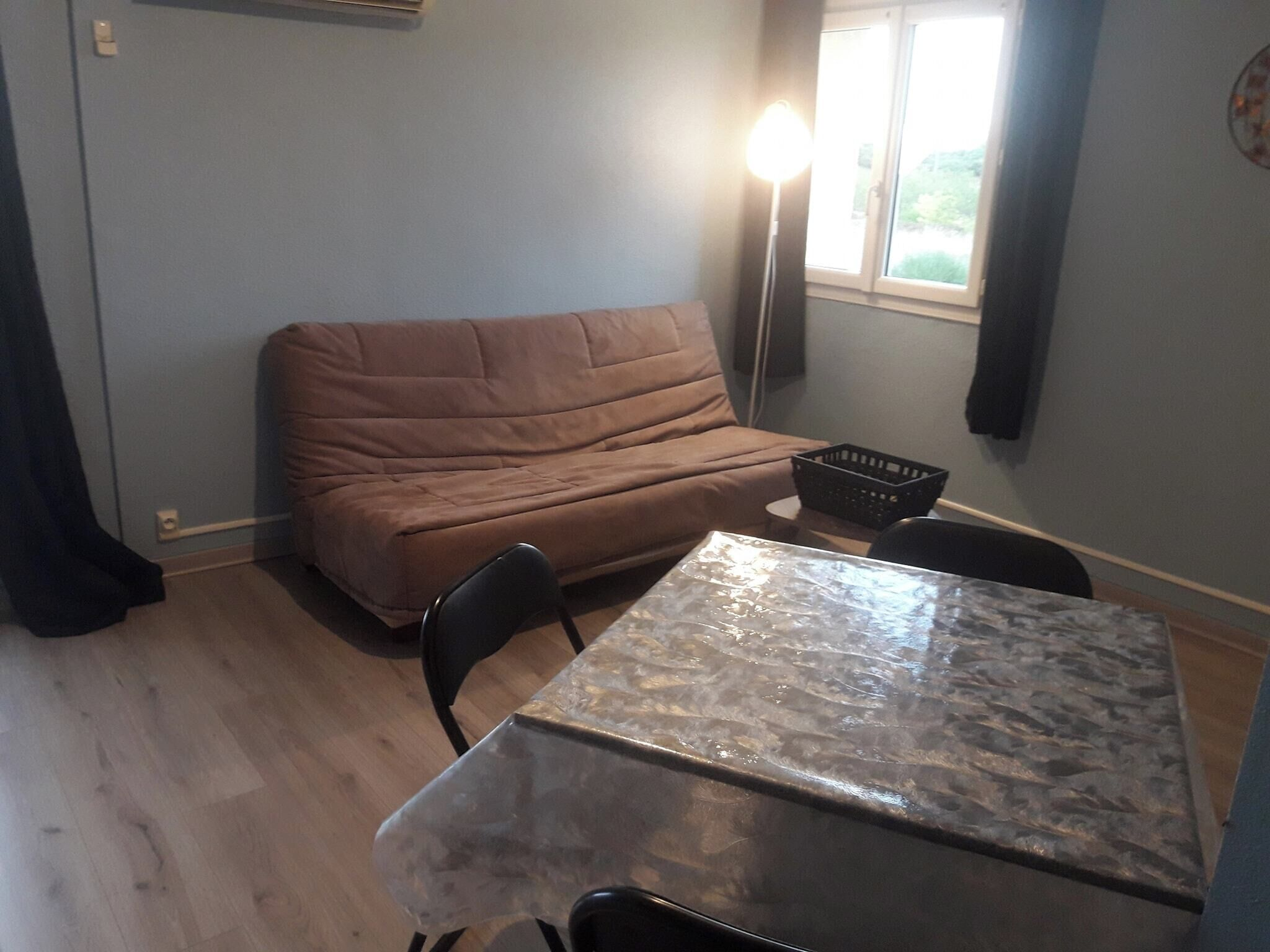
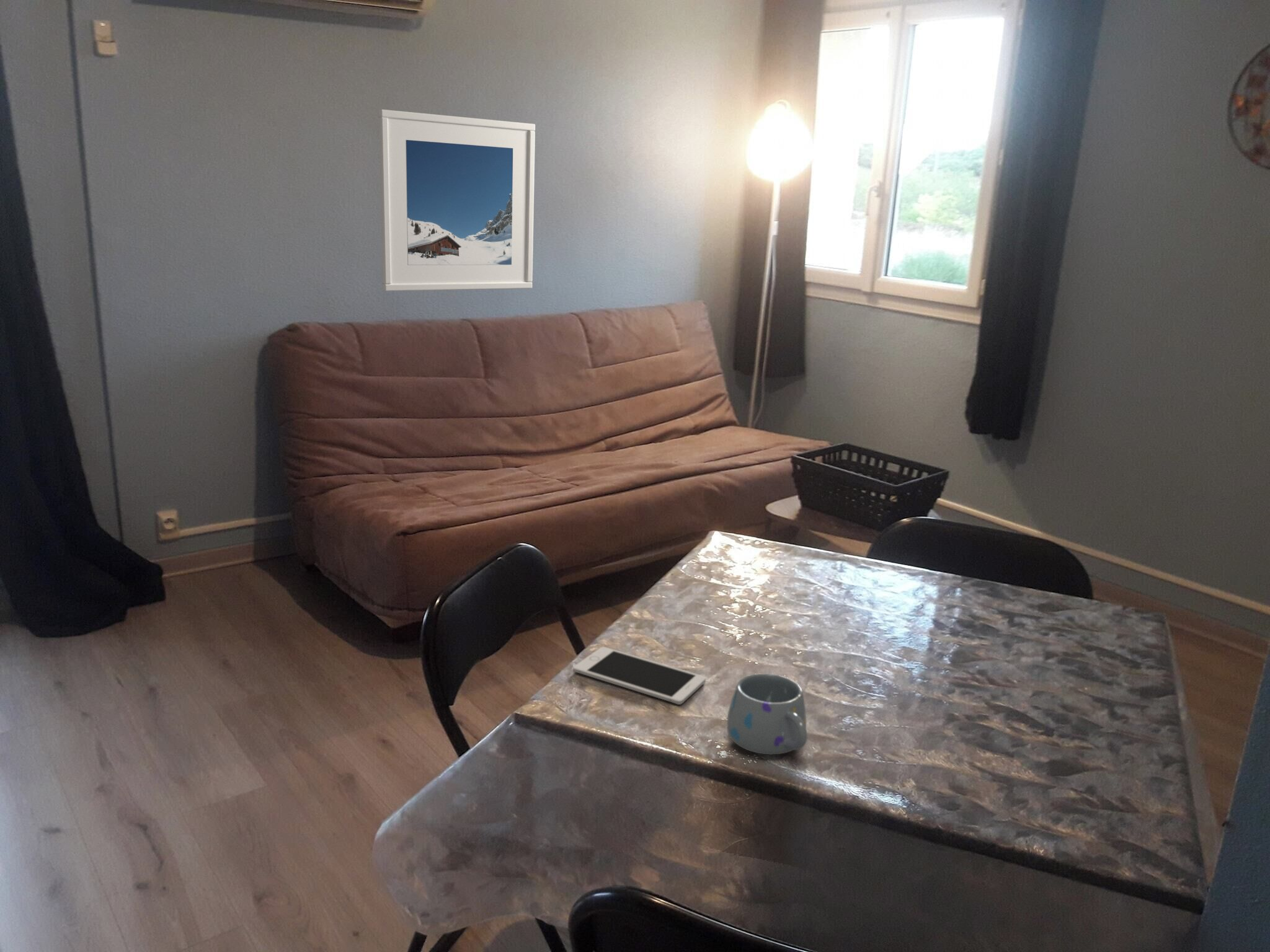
+ mug (774, 721)
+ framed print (461, 205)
+ cell phone (639, 674)
